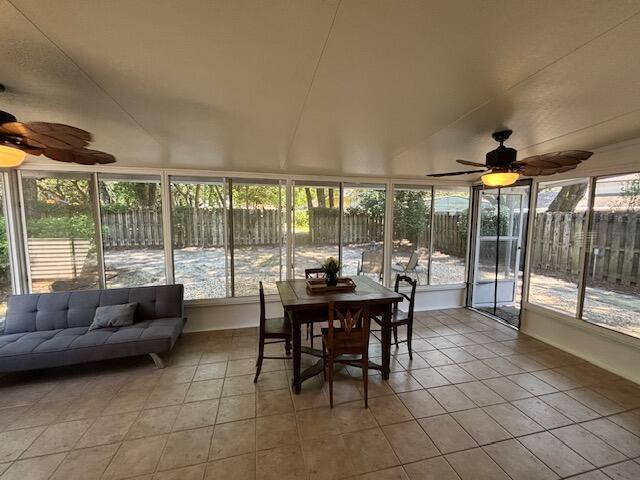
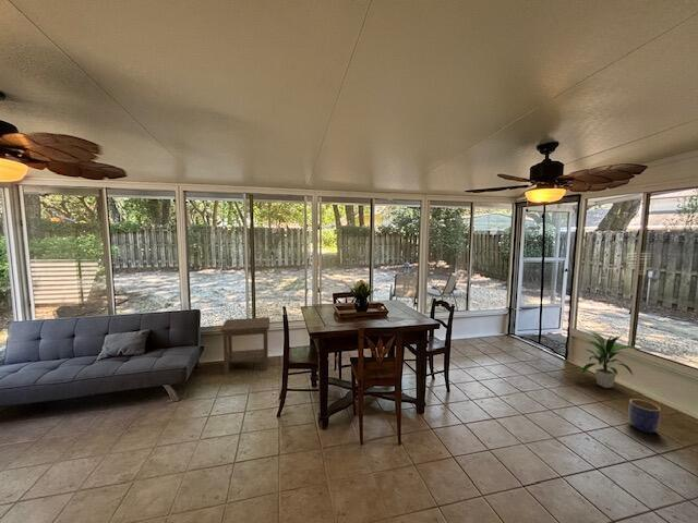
+ planter (643, 416)
+ side table (246, 350)
+ indoor plant (603, 357)
